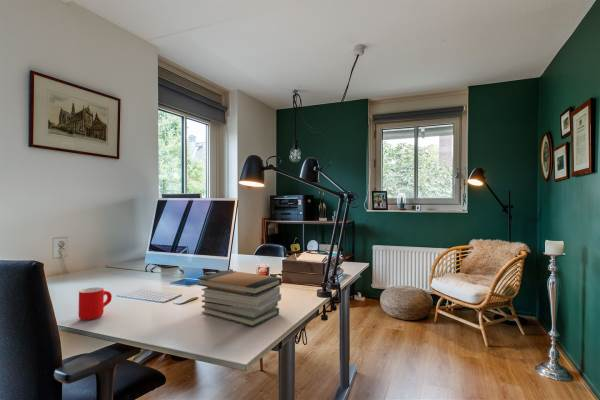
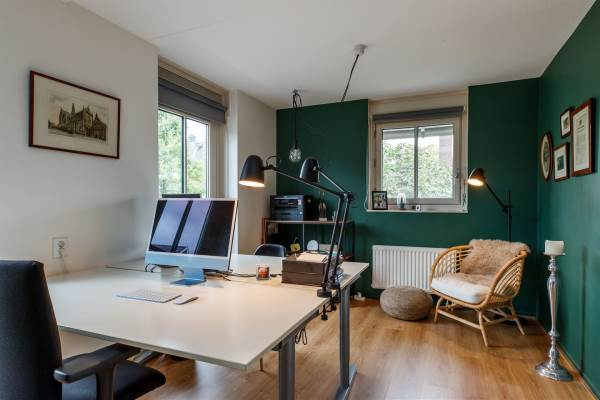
- mug (96, 302)
- book stack (240, 295)
